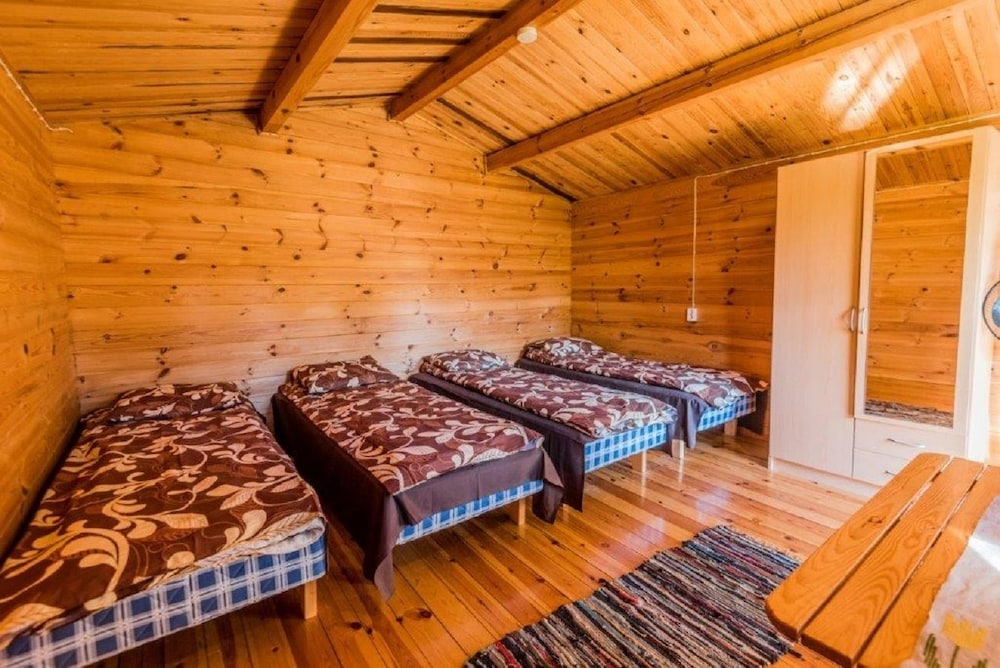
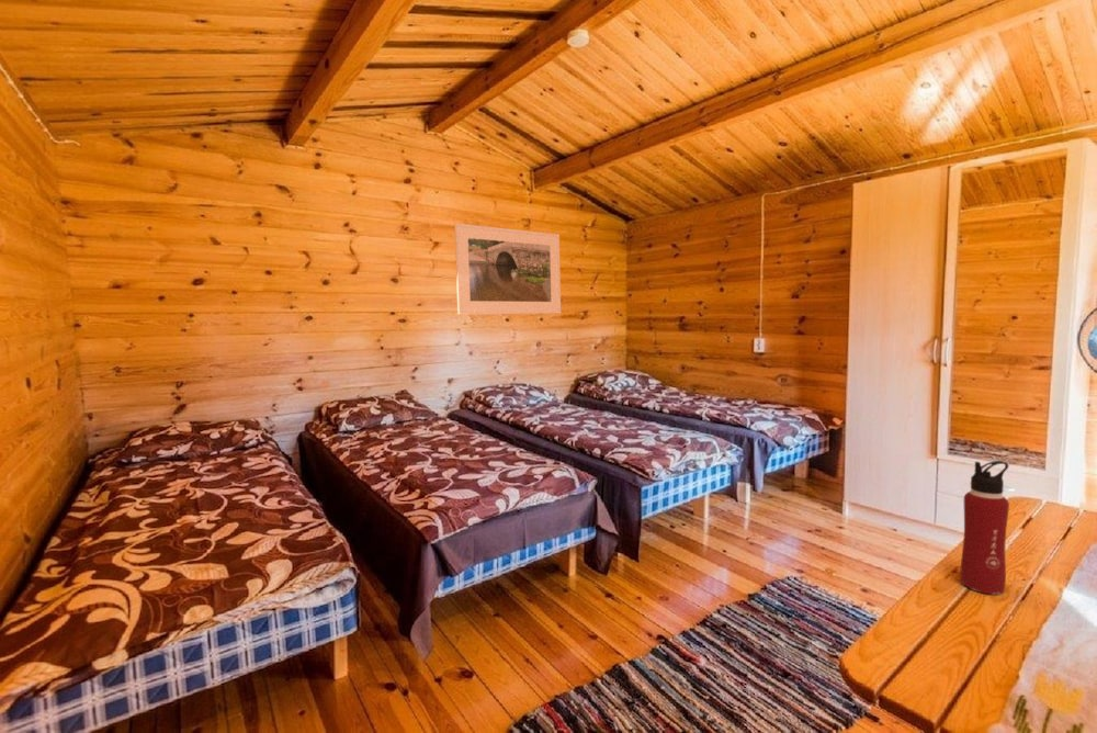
+ water bottle (985, 523)
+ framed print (511, 271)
